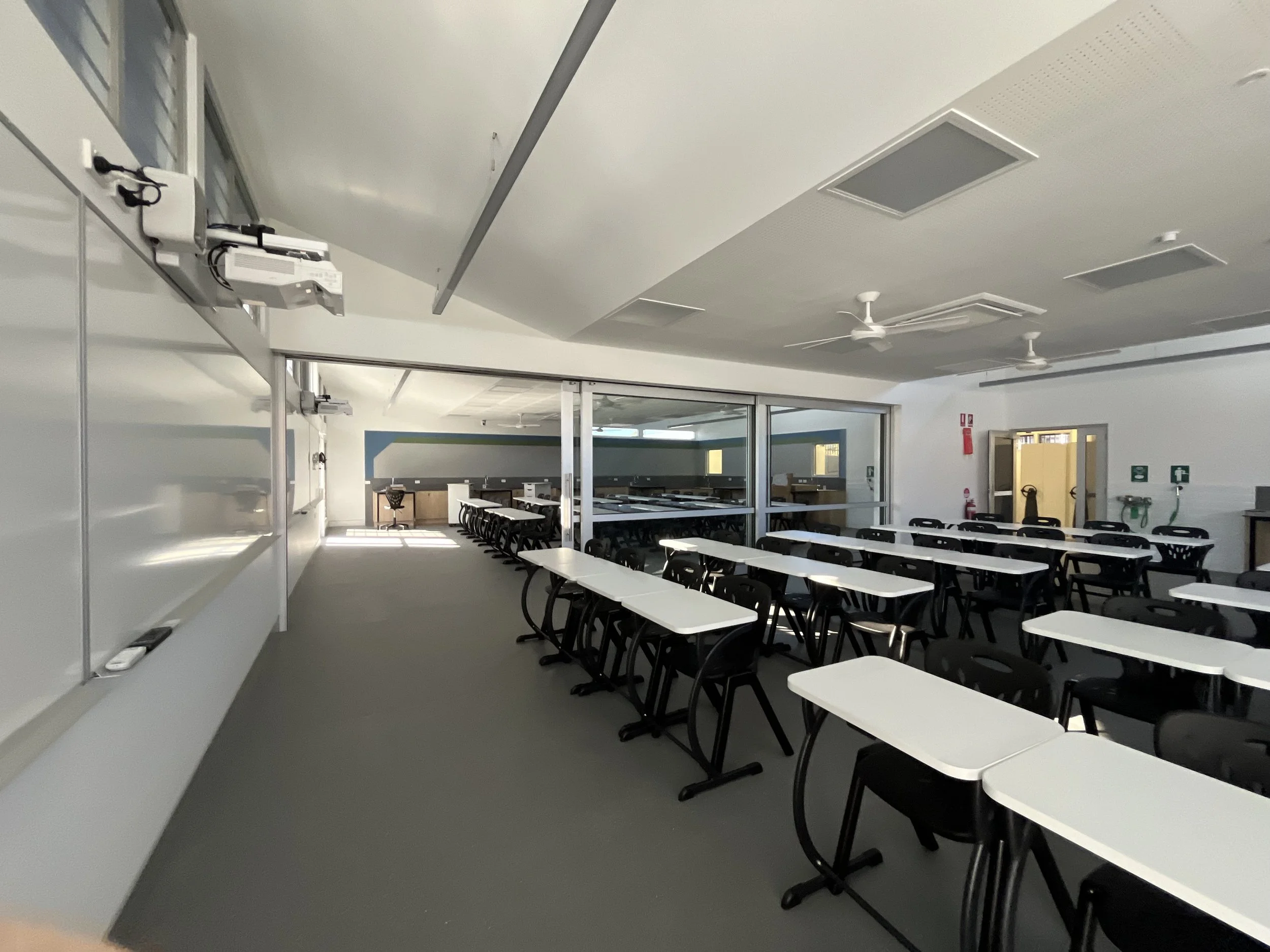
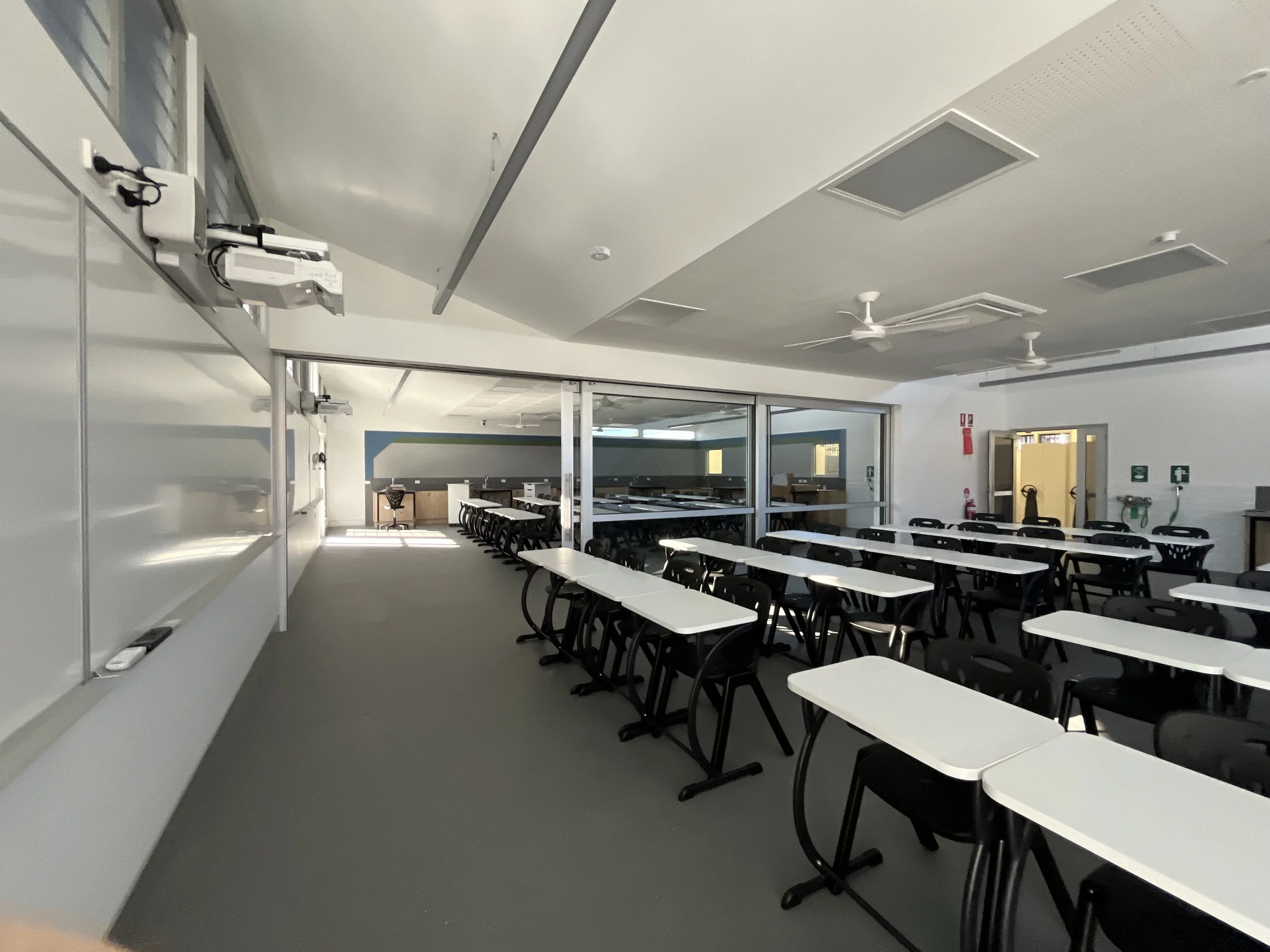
+ smoke detector (600, 253)
